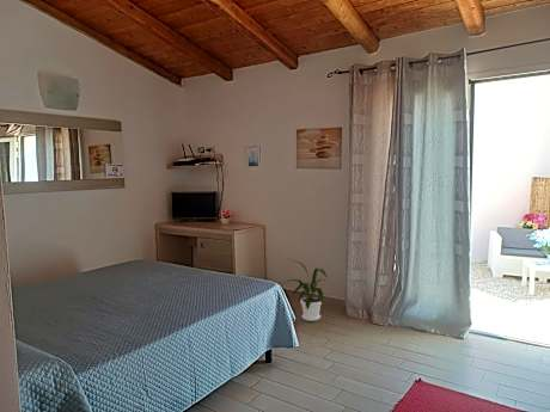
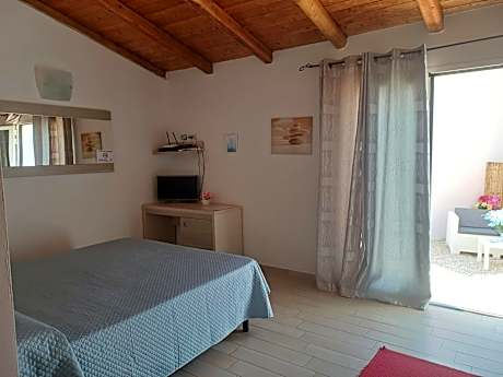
- house plant (308, 290)
